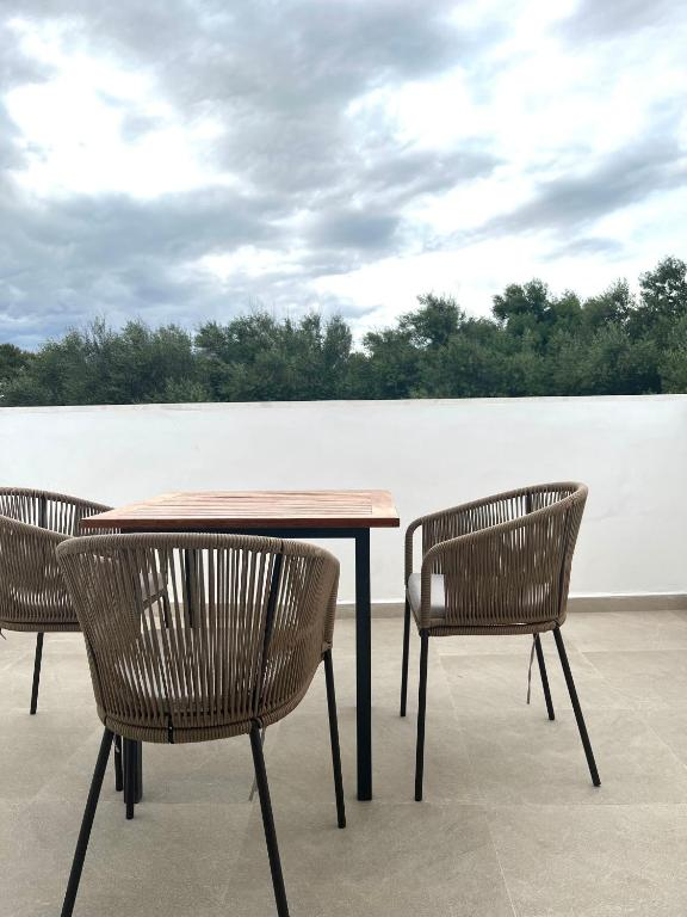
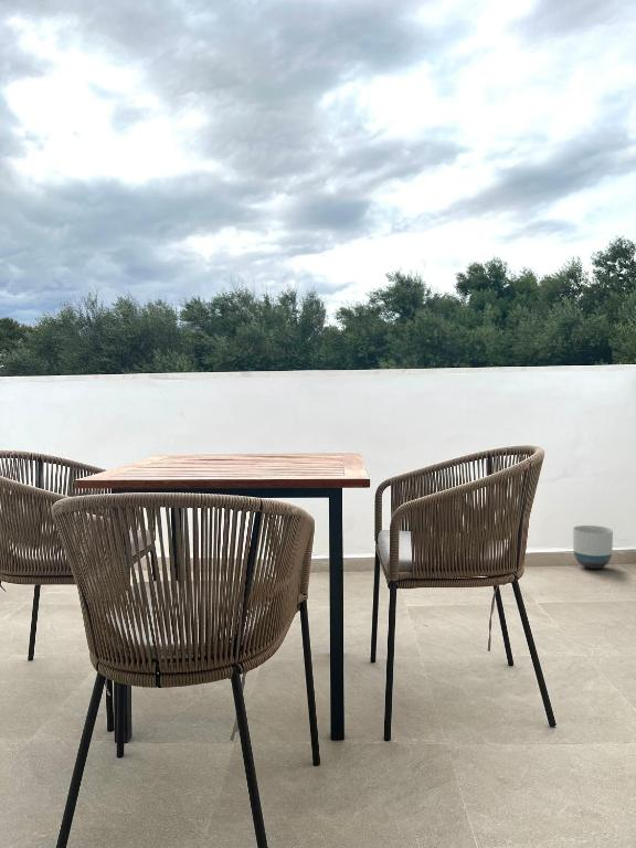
+ planter (592, 548)
